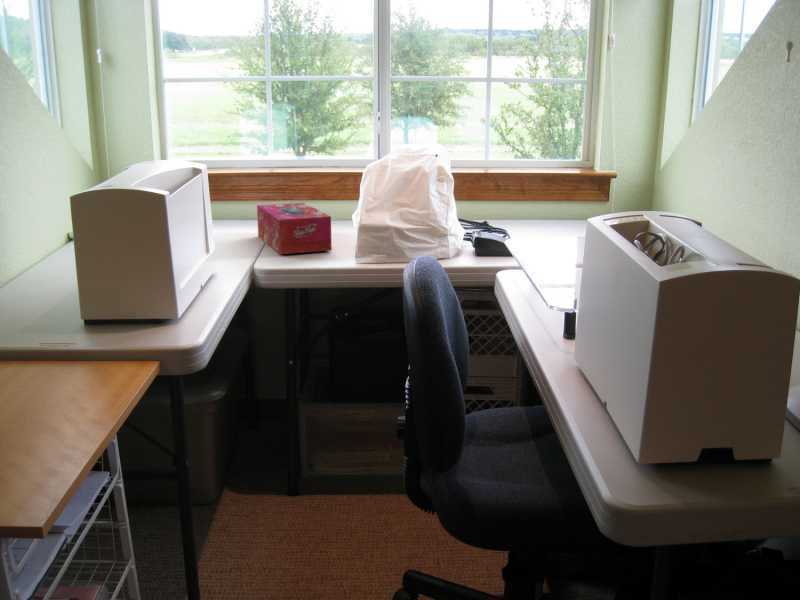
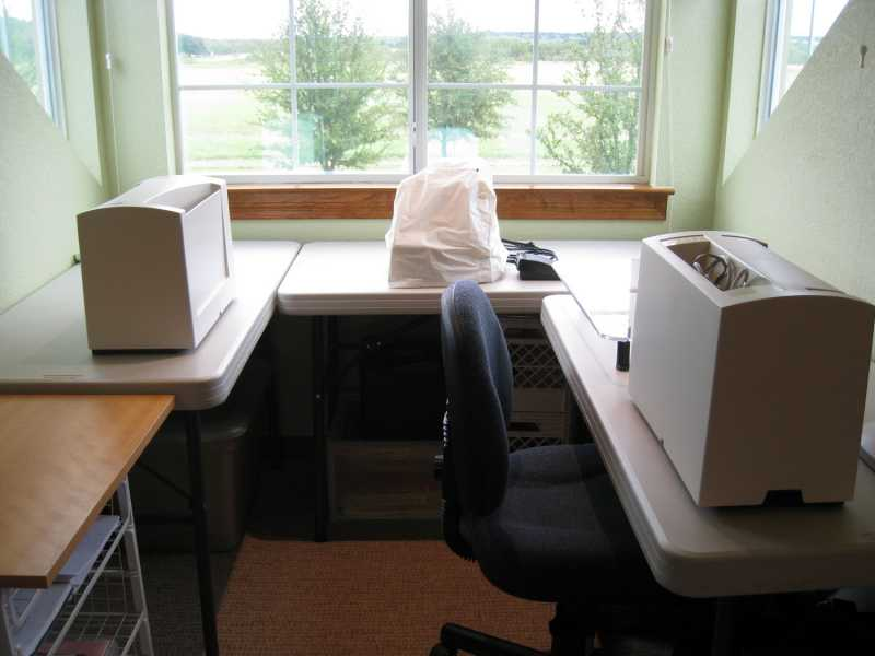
- tissue box (293, 227)
